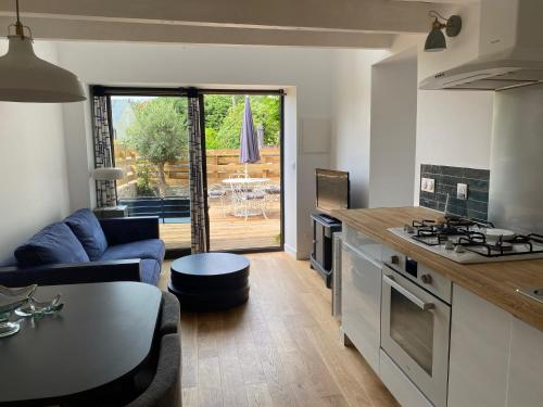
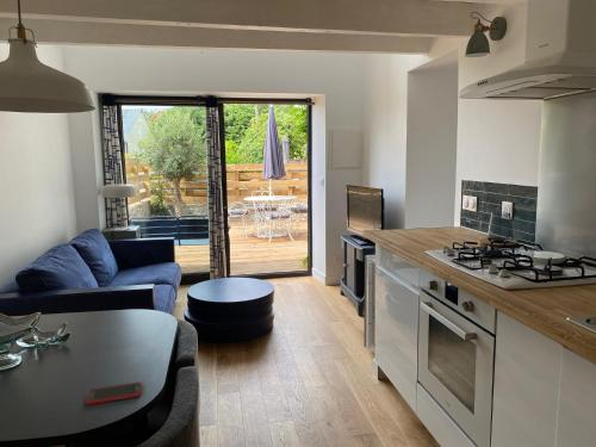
+ cell phone (114, 392)
